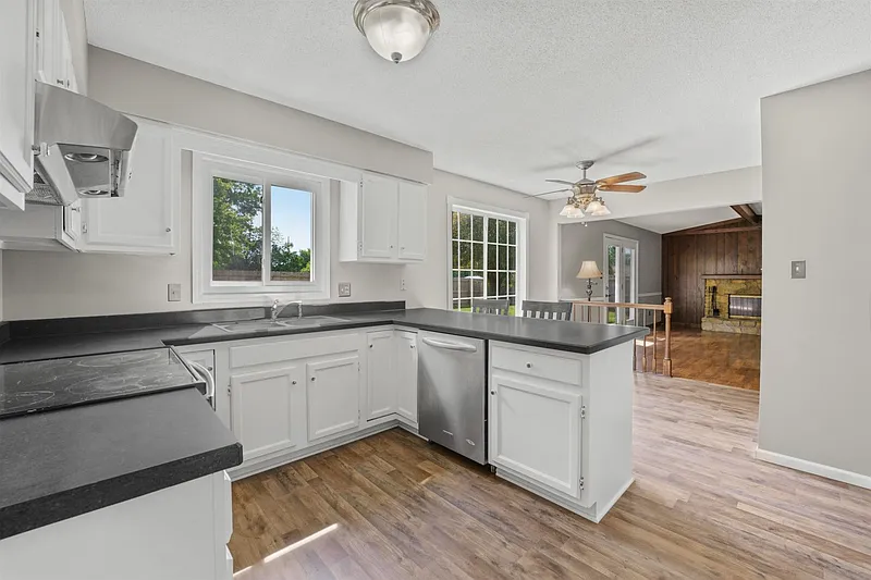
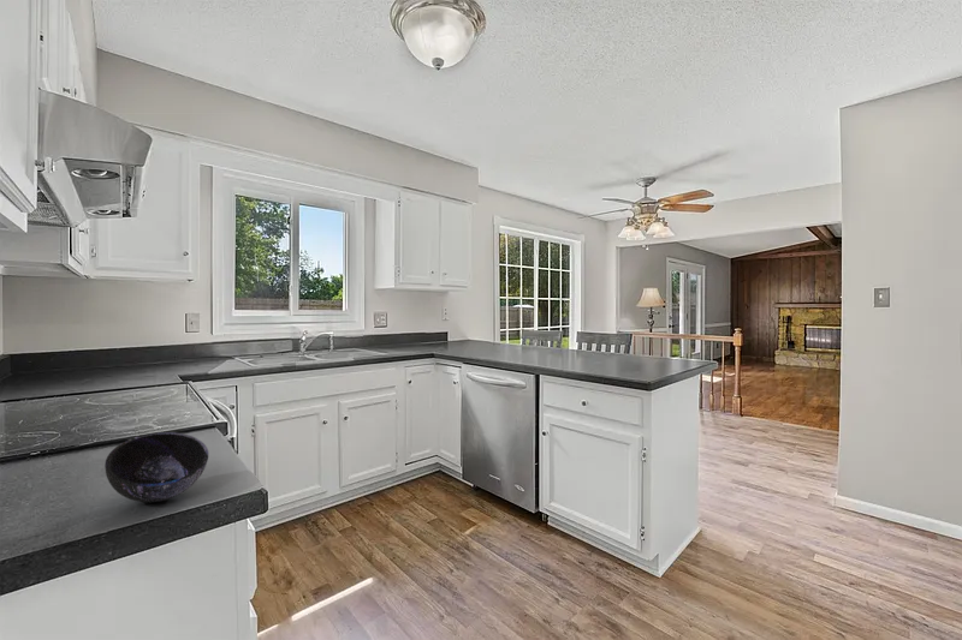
+ bowl (159, 468)
